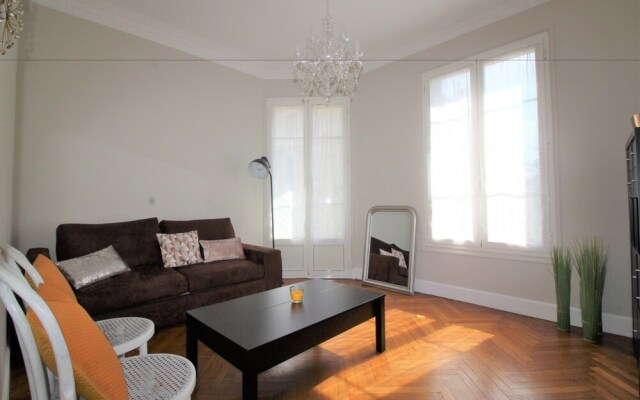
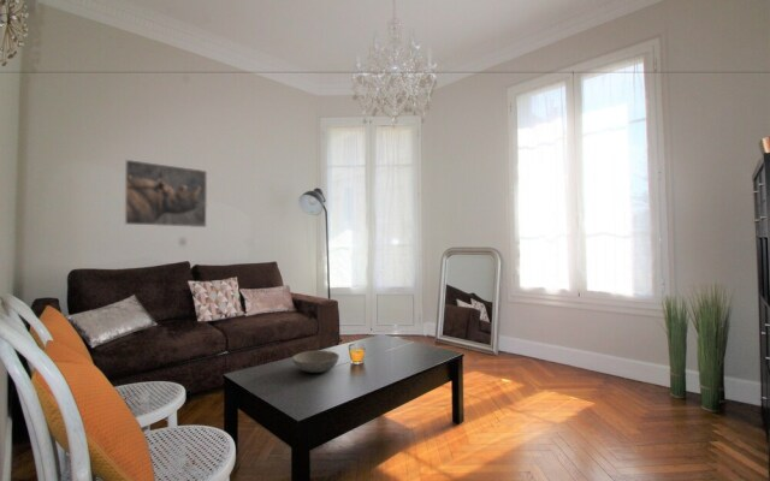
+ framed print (167, 195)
+ bowl (315, 362)
